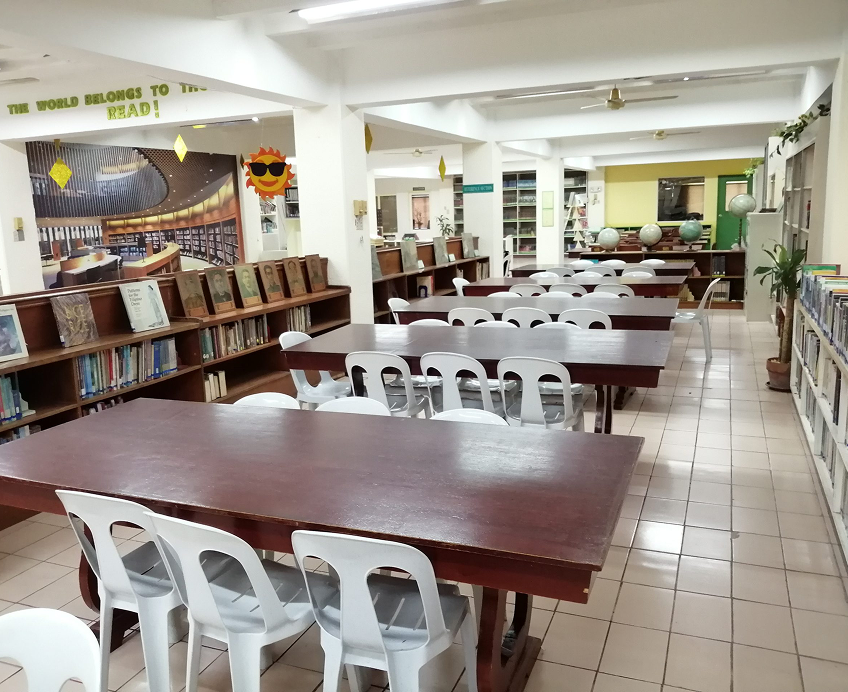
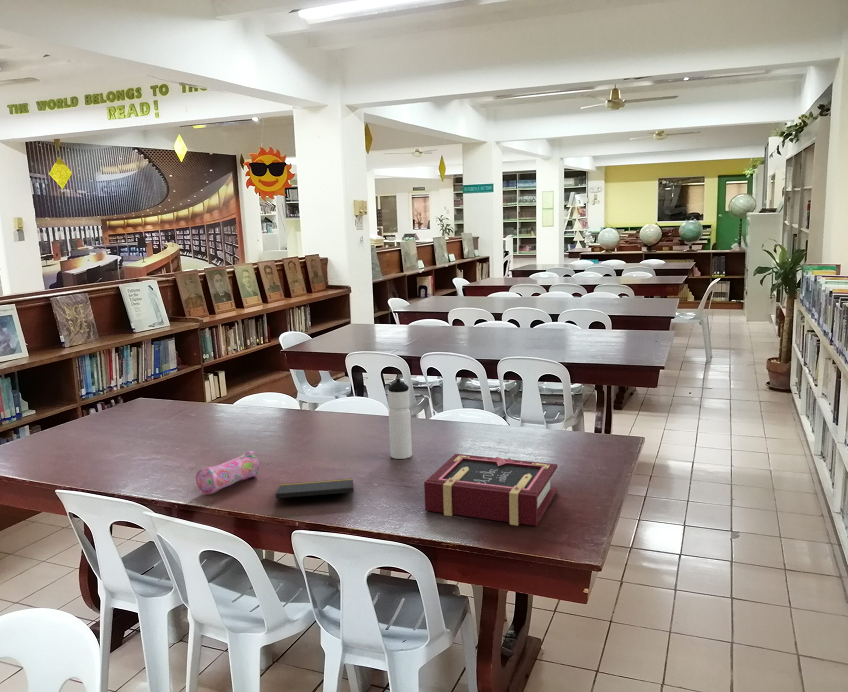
+ water bottle (399, 417)
+ pencil case (229, 471)
+ book (492, 485)
+ notepad (315, 488)
